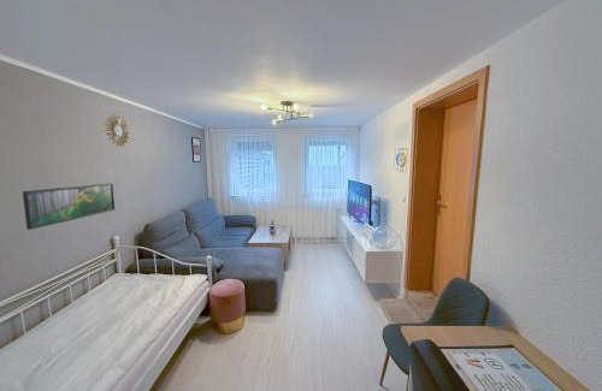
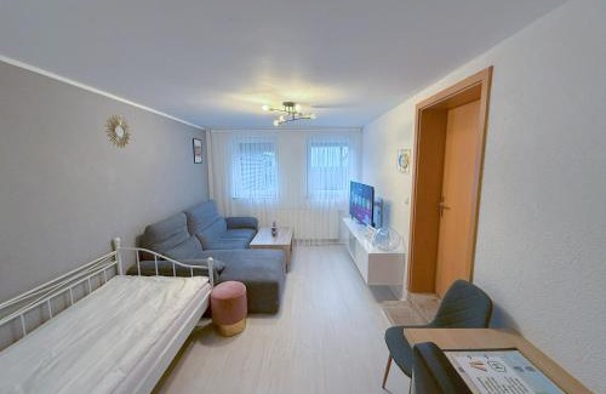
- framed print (77, 202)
